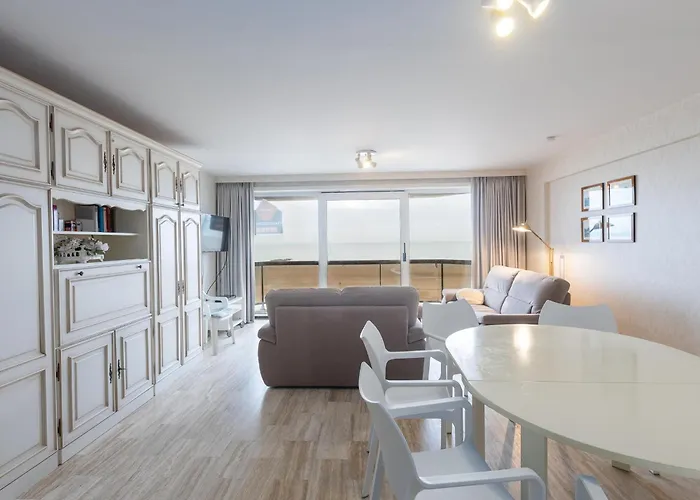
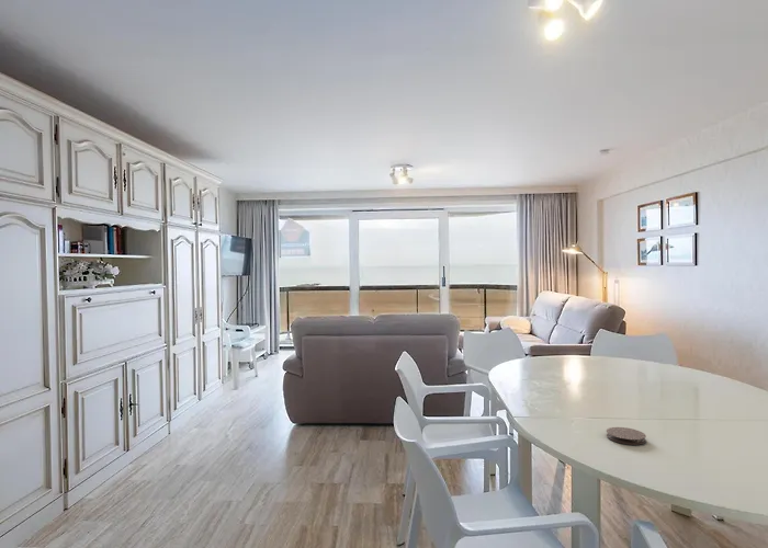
+ coaster (625, 435)
